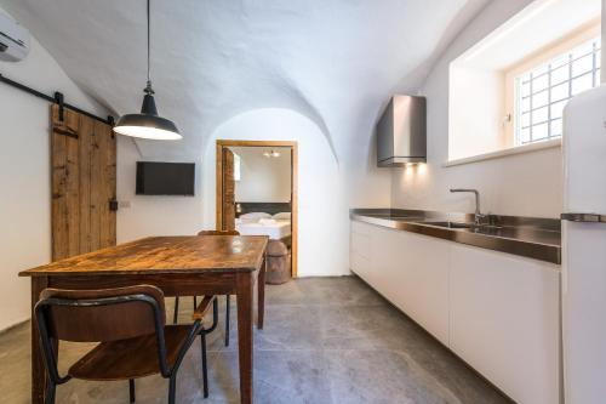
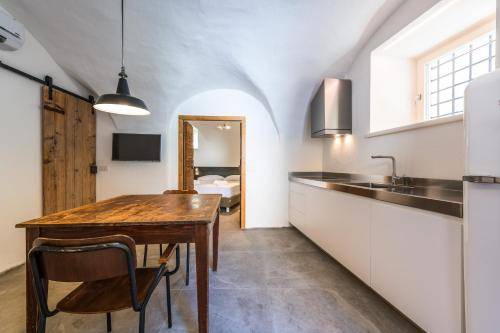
- trash can (275, 261)
